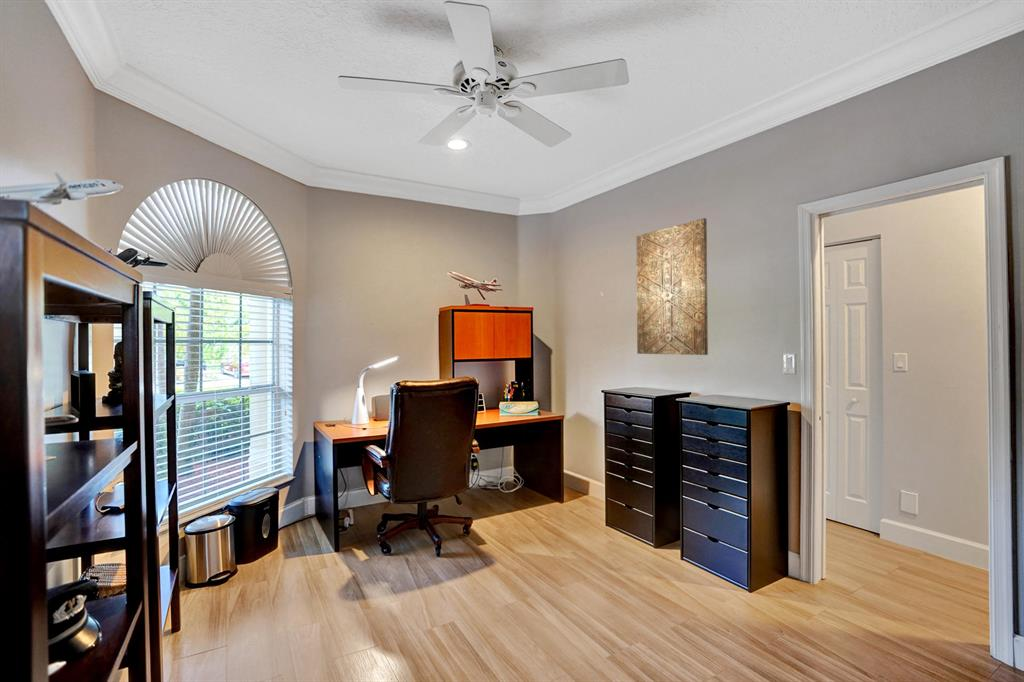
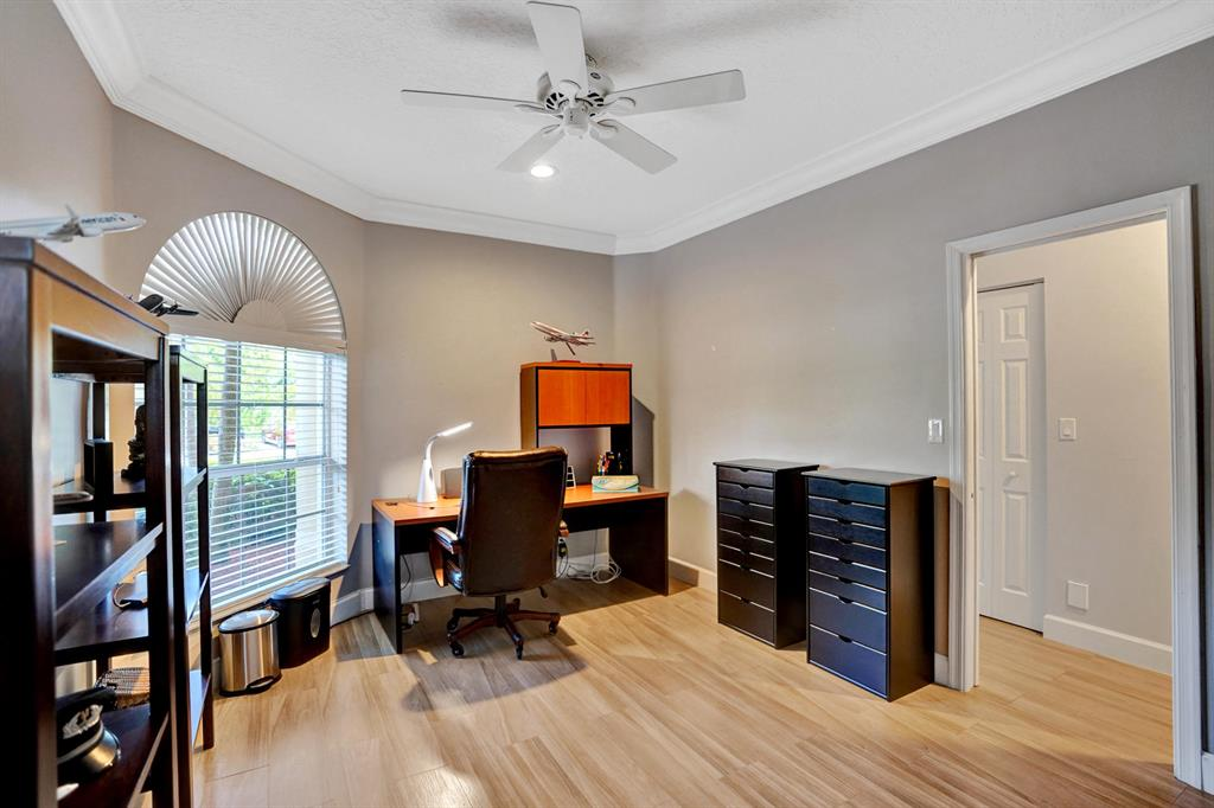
- wall art (669, 291)
